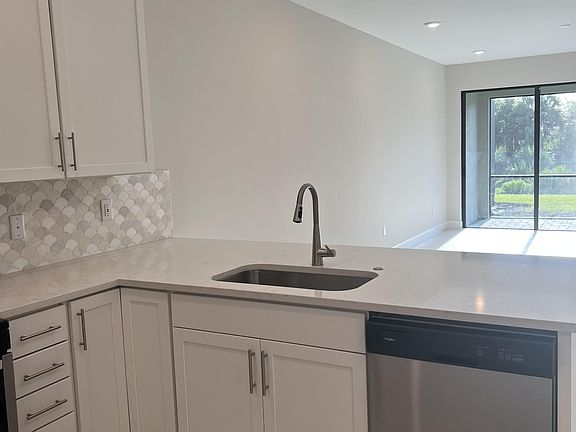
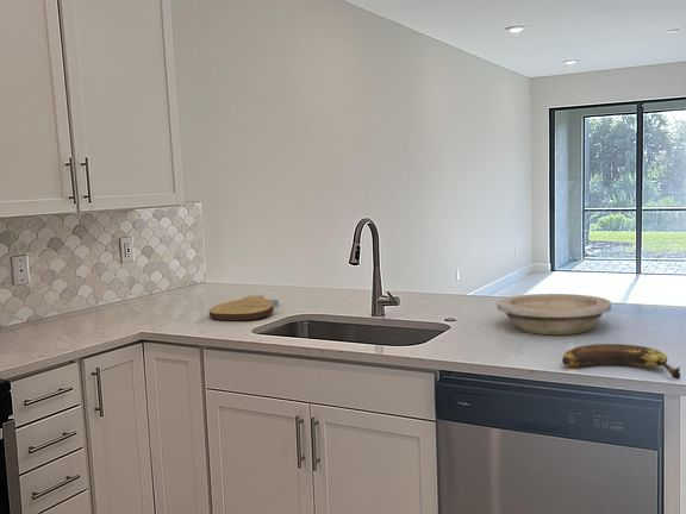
+ bowl (553, 314)
+ key chain (250, 305)
+ banana (618, 358)
